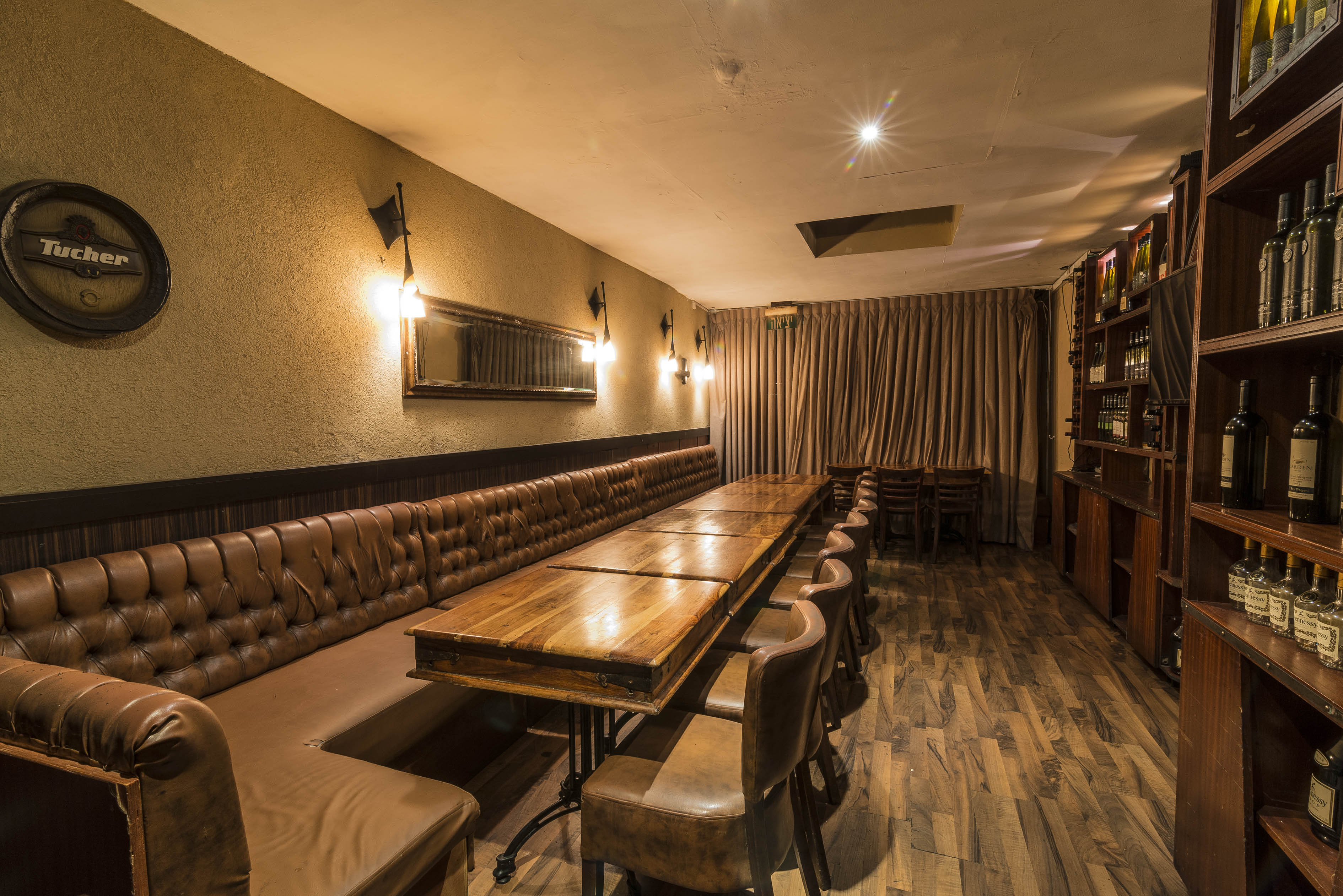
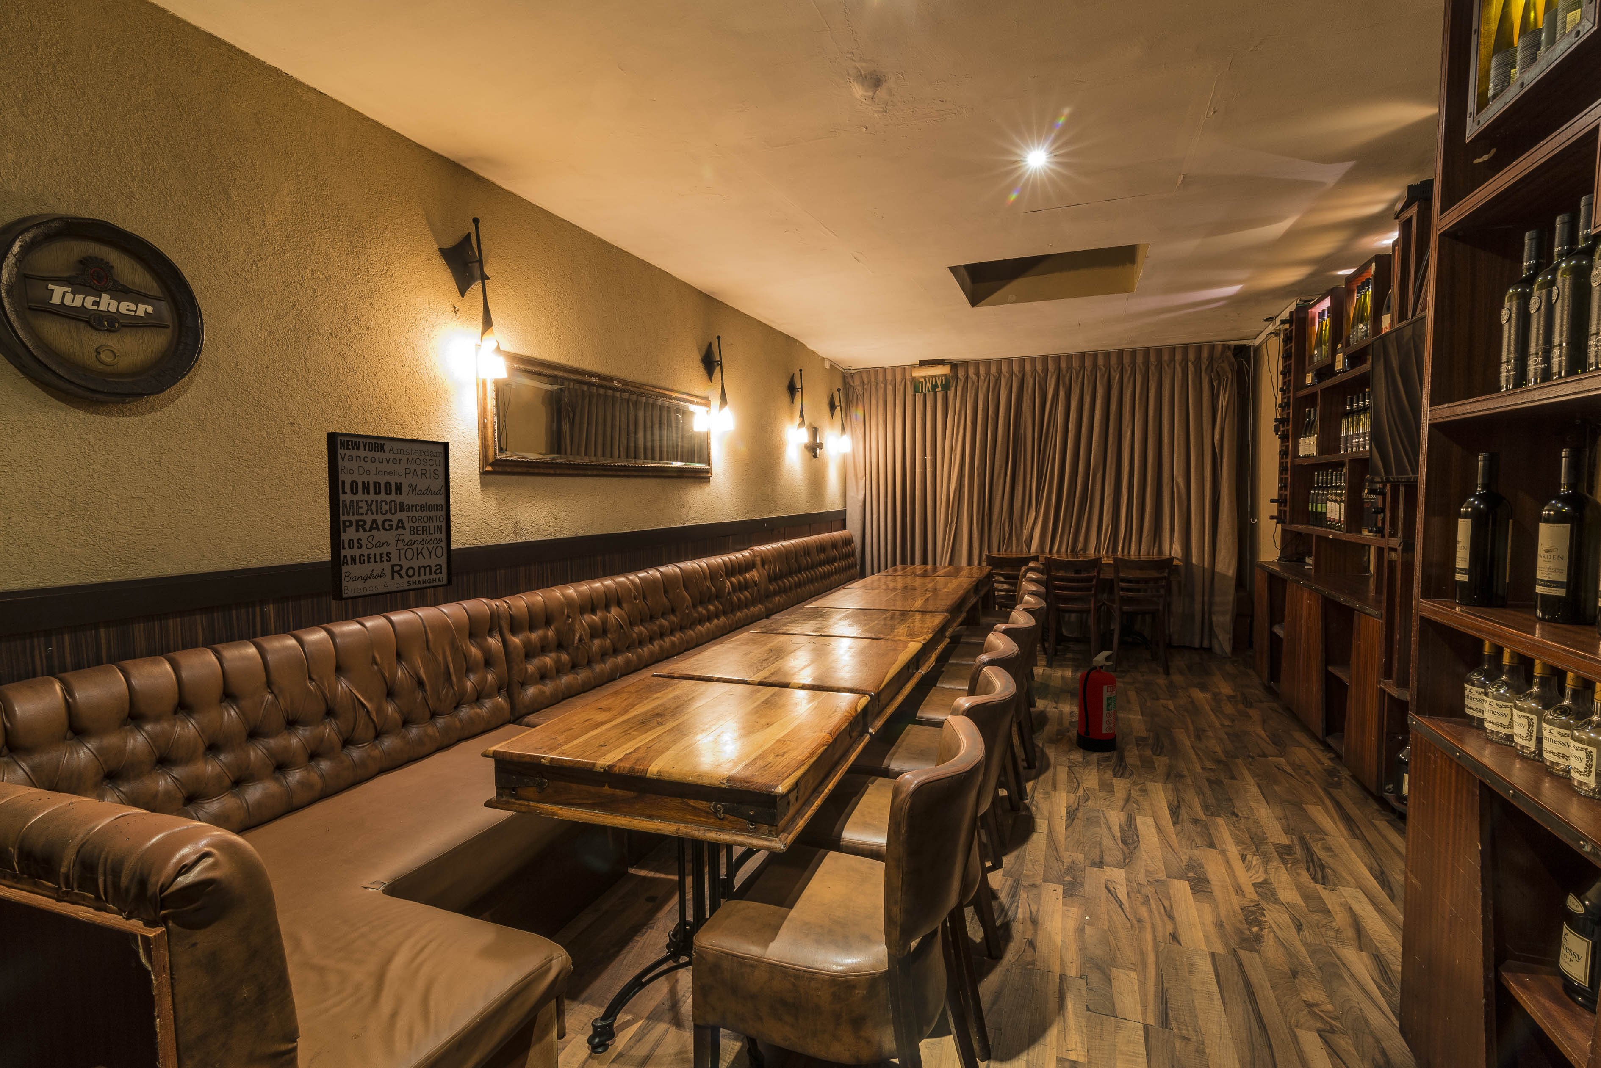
+ wall art (395, 515)
+ fire extinguisher (1097, 700)
